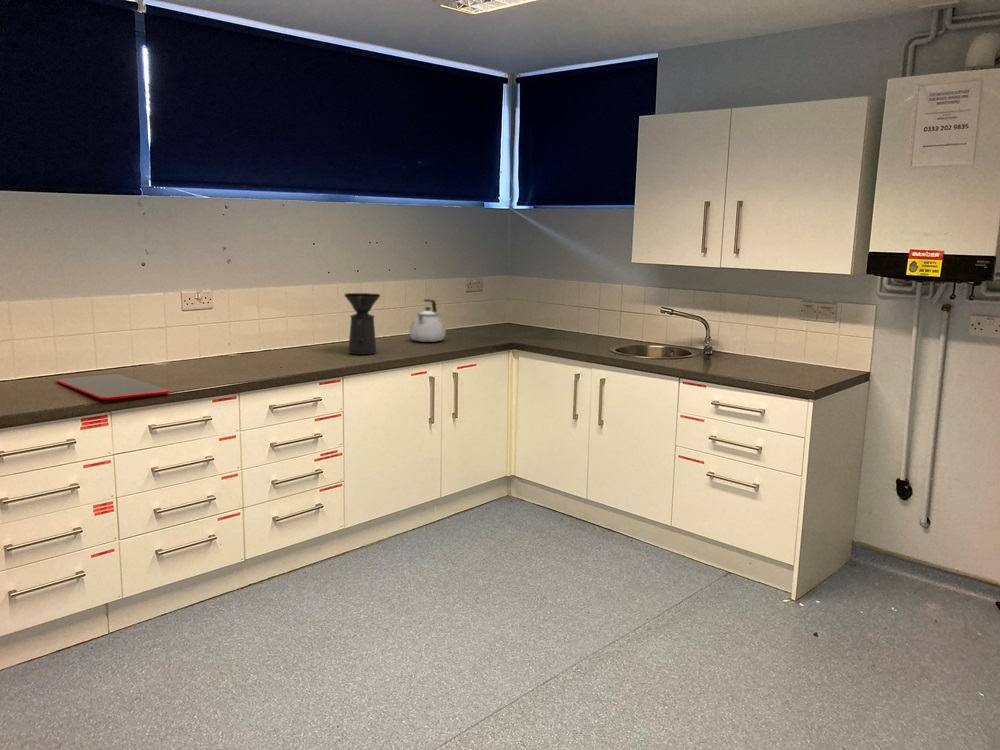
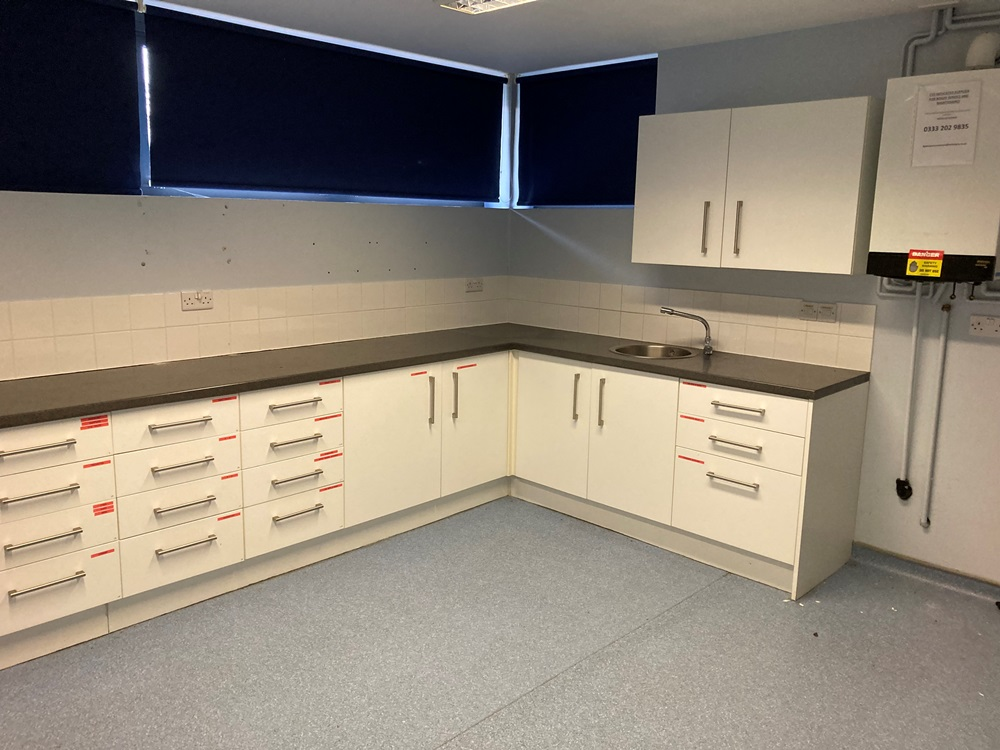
- kettle (427, 320)
- coffee maker (362, 323)
- cutting board (111, 386)
